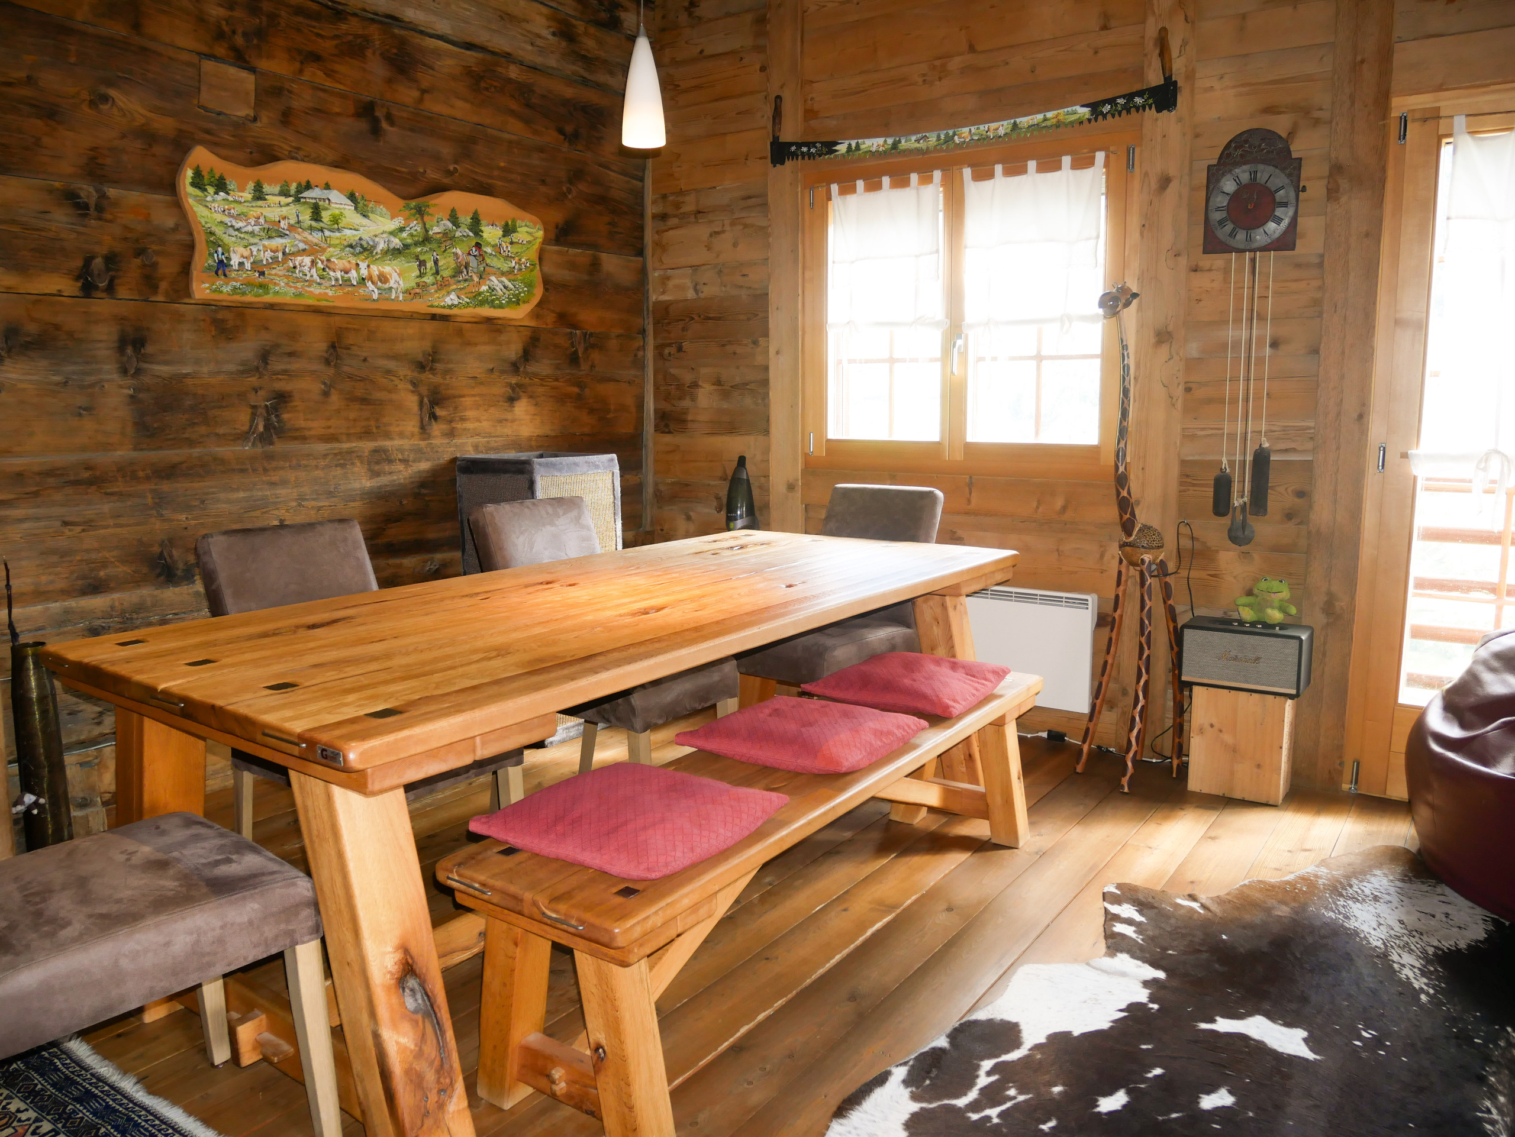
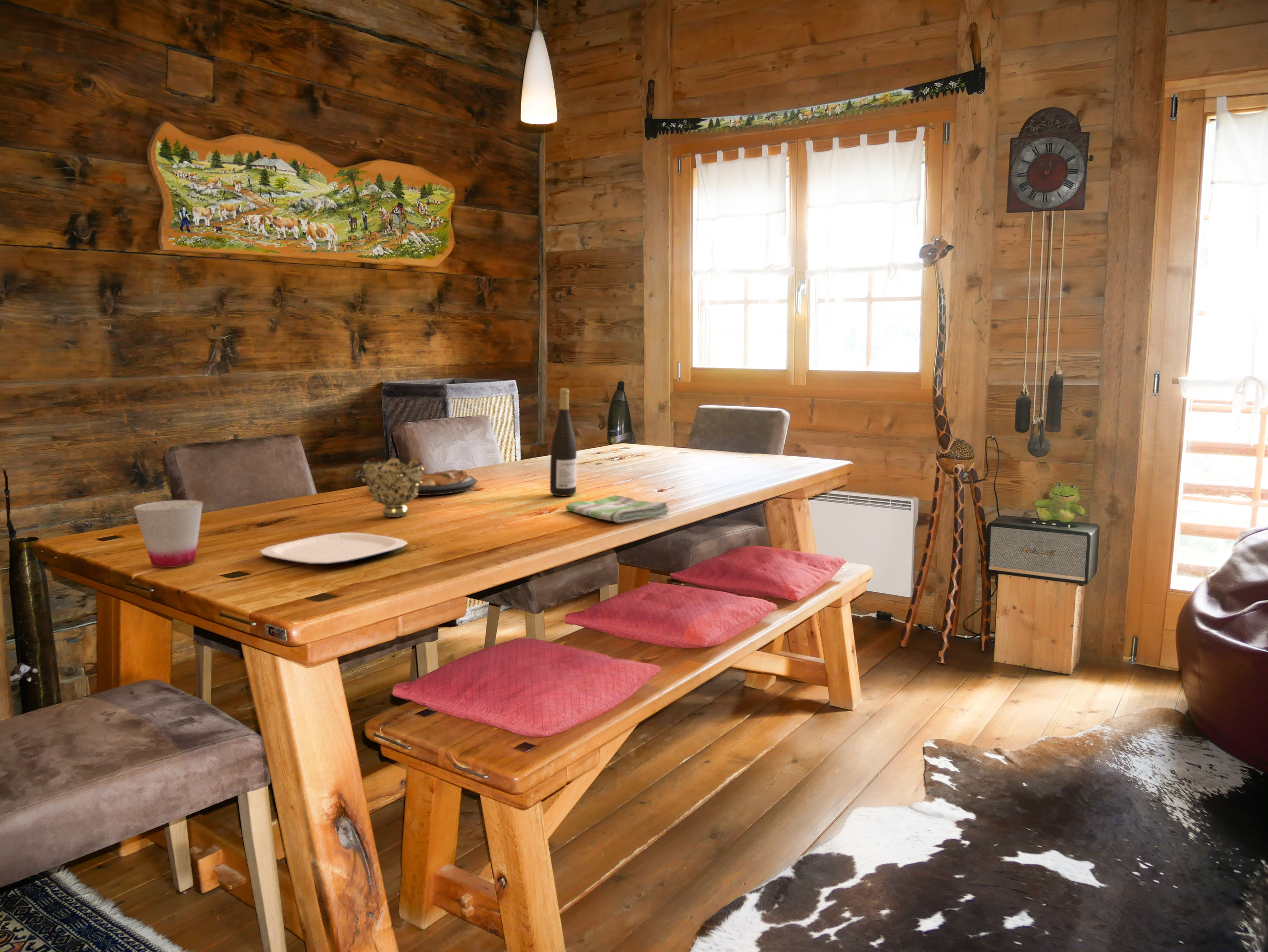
+ plate (429, 480)
+ cup (171, 534)
+ decorative bowl (394, 488)
+ dish towel (616, 506)
+ plate (335, 549)
+ wine bottle (563, 442)
